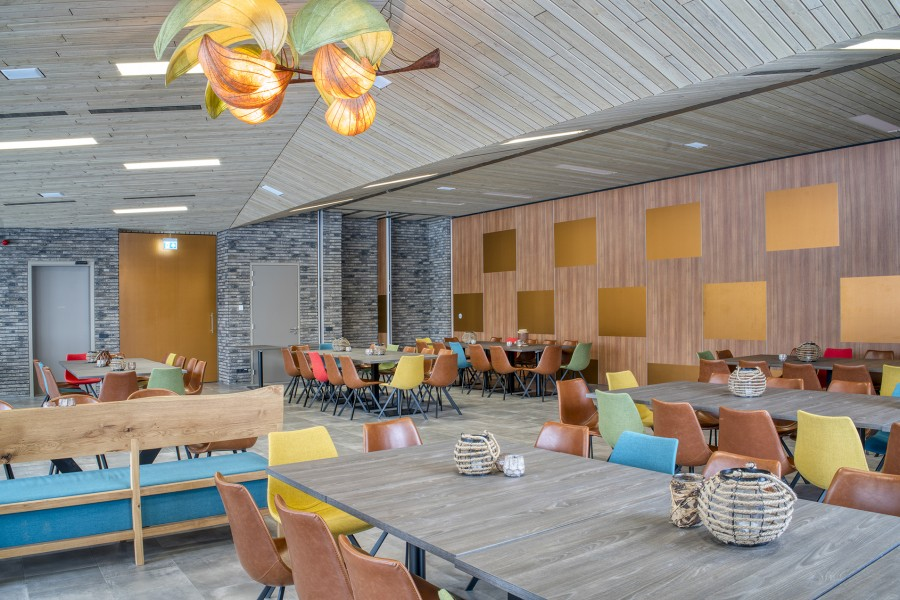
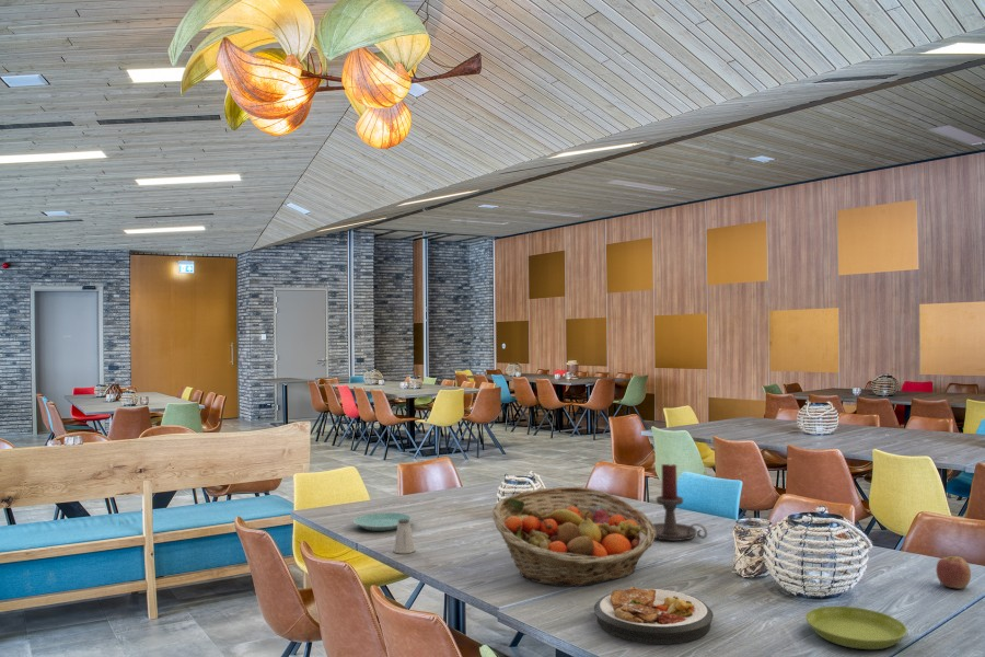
+ plate (652, 609)
+ candle holder (675, 499)
+ plate (382, 522)
+ saucer (855, 629)
+ saltshaker (404, 534)
+ apple (953, 572)
+ fruit basket (572, 533)
